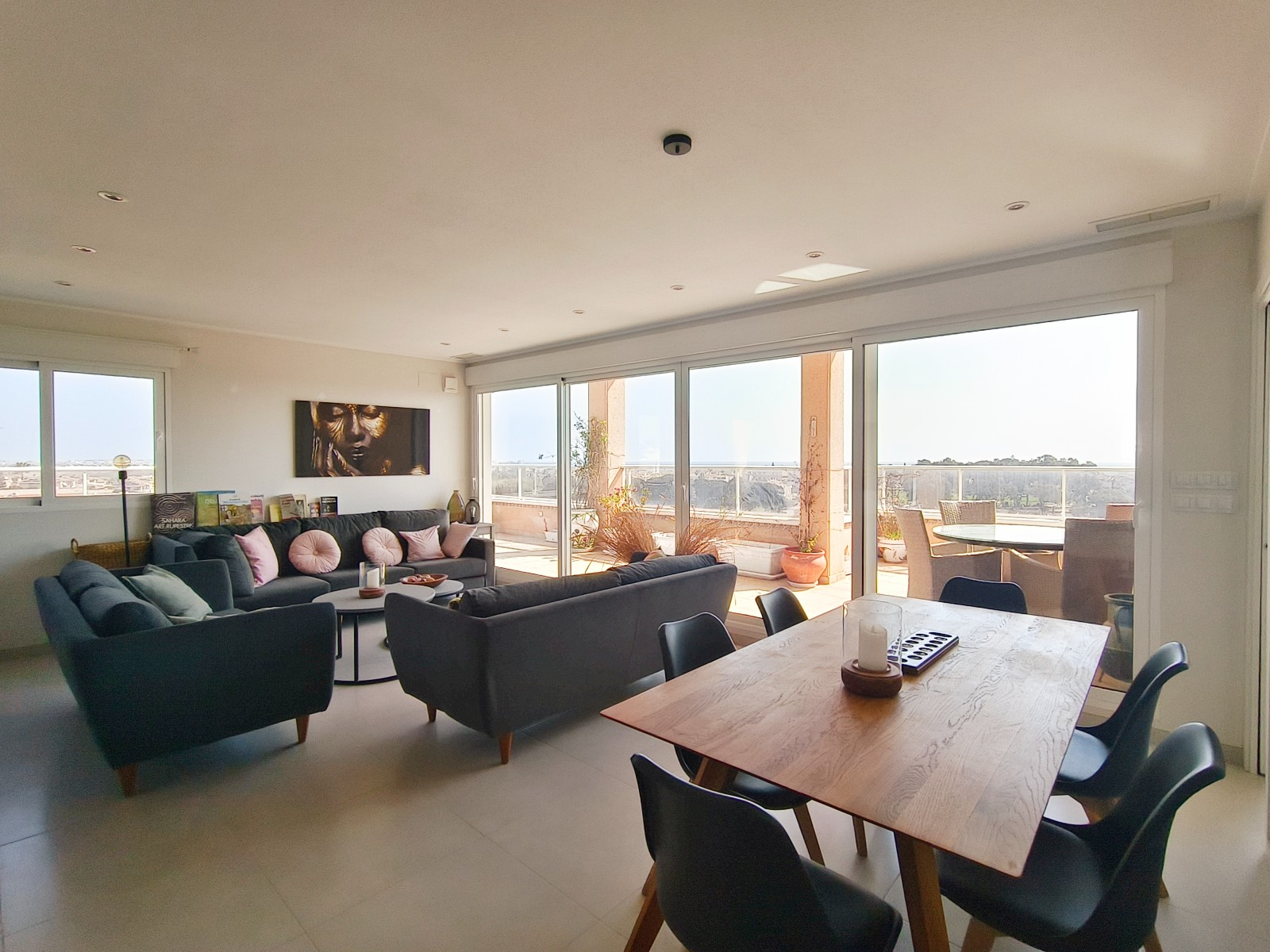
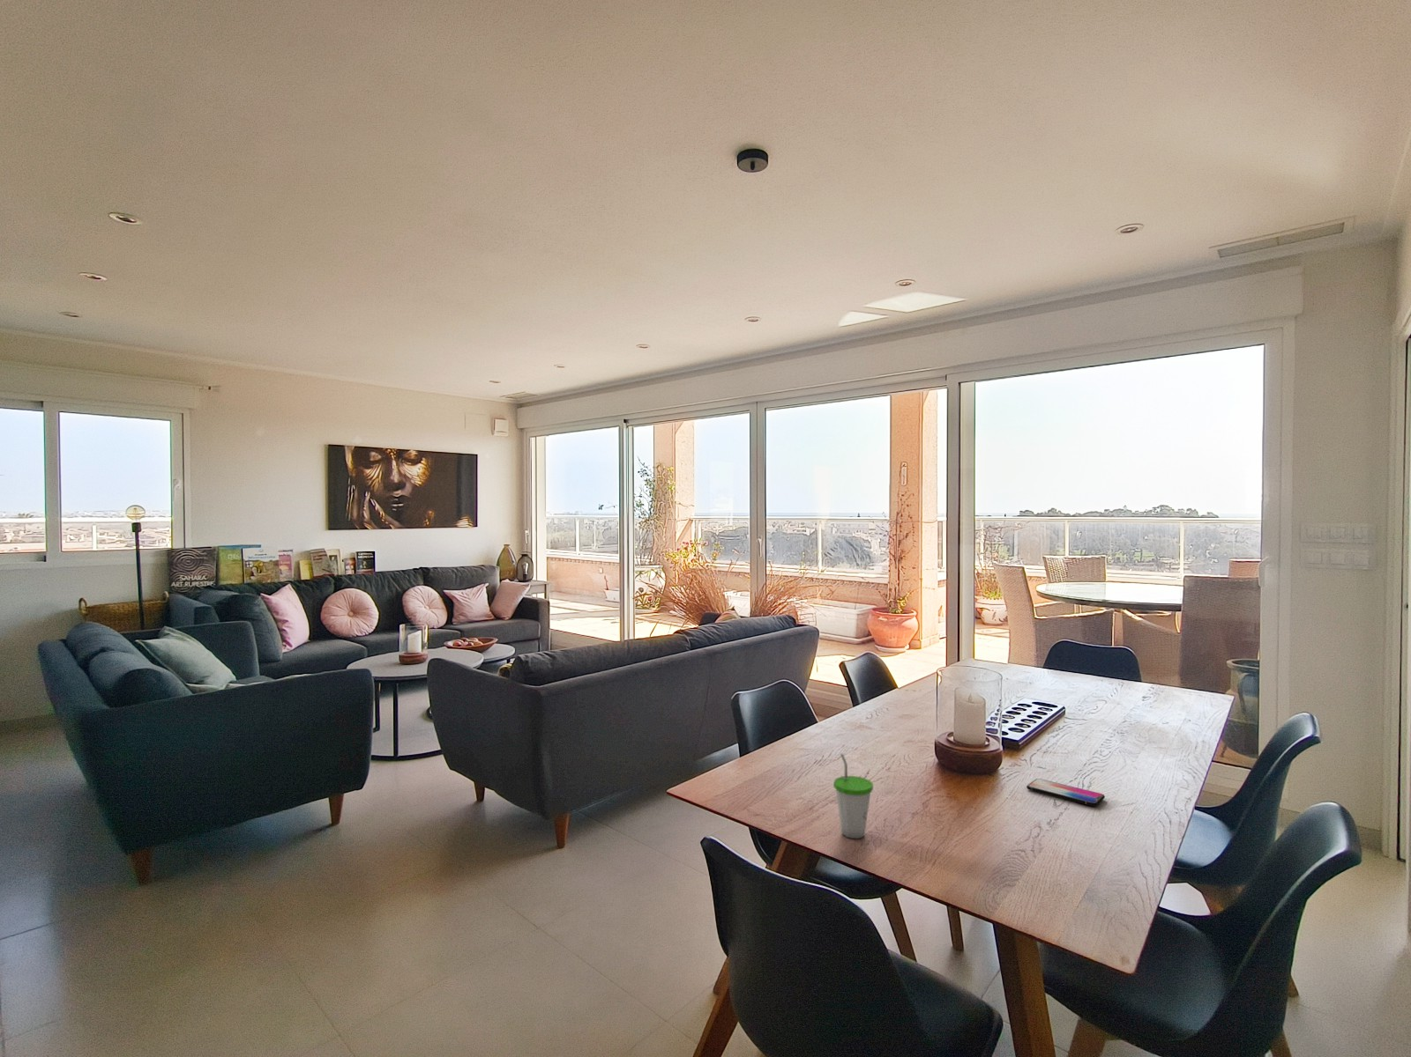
+ cup (853, 796)
+ smartphone (1064, 791)
